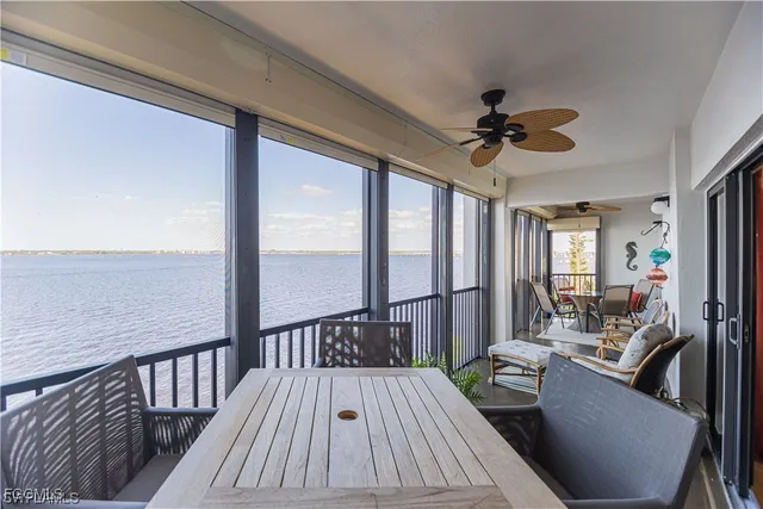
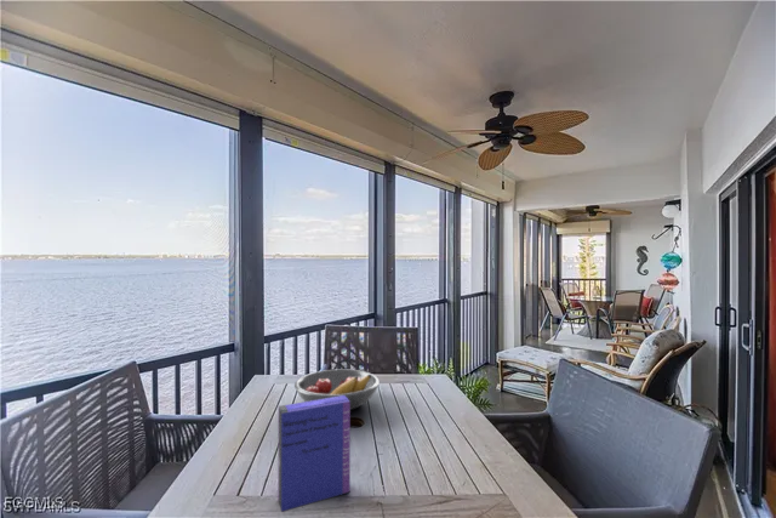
+ fruit bowl (337, 389)
+ cereal box (314, 449)
